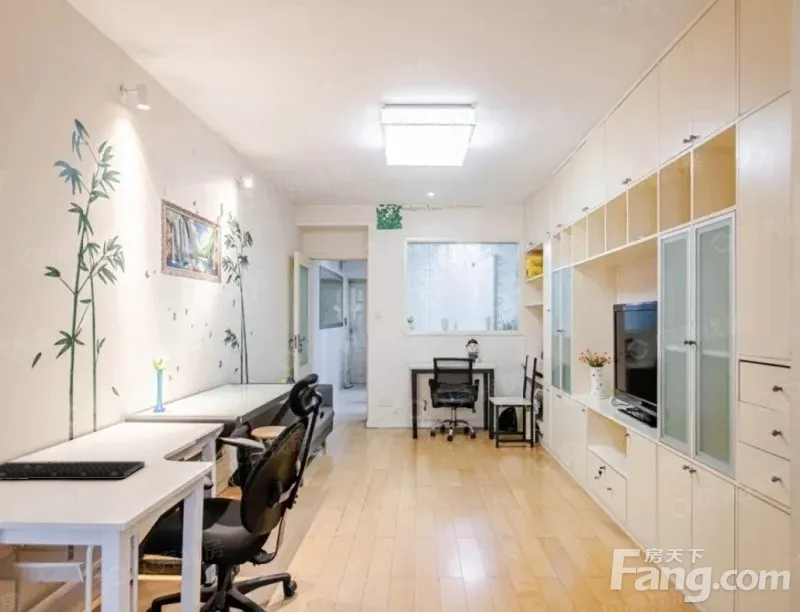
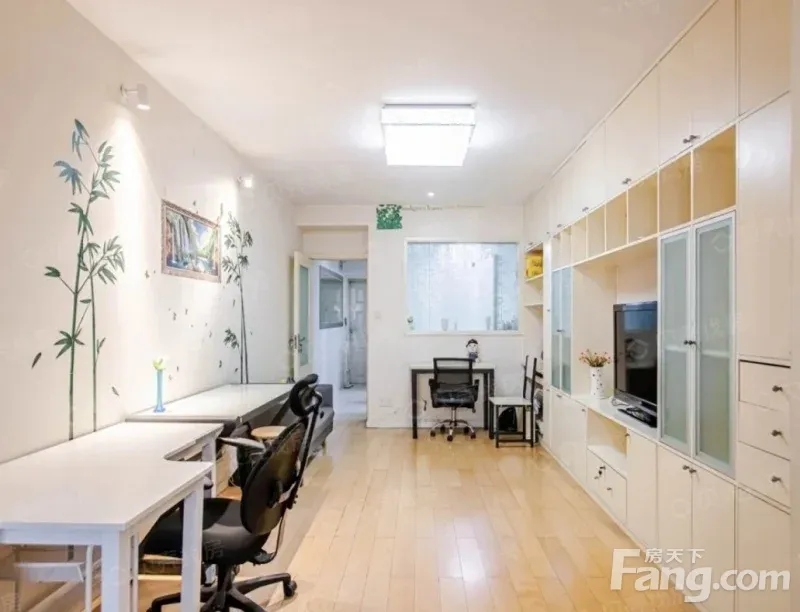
- keyboard (62, 469)
